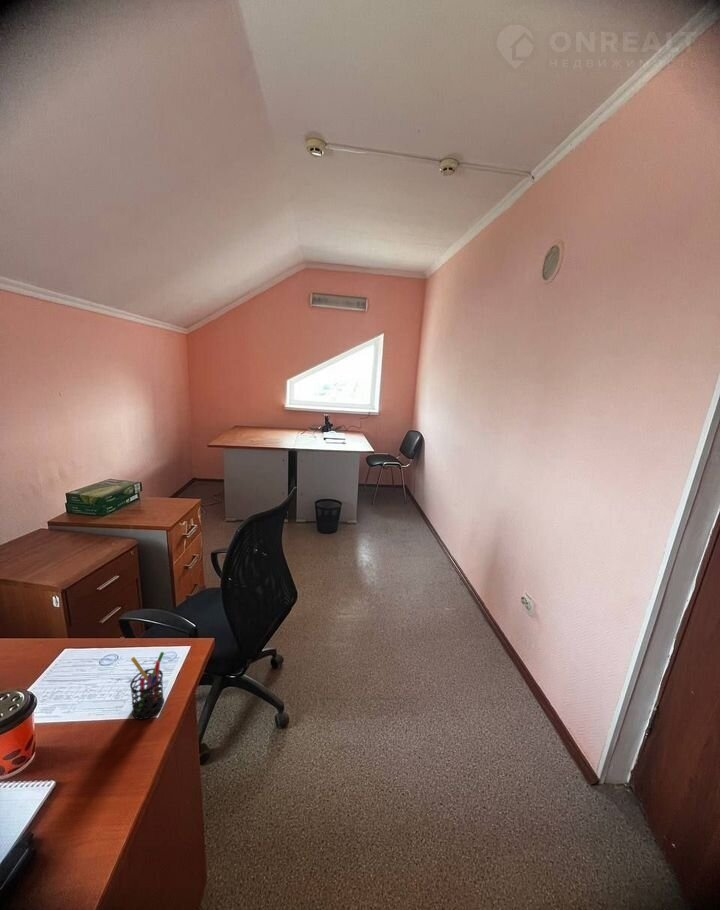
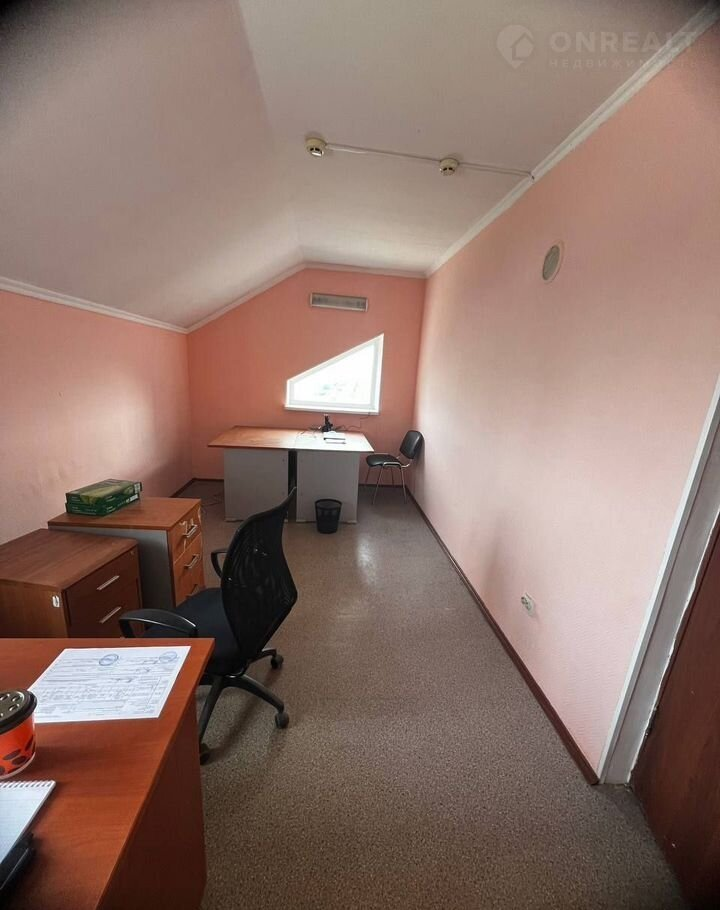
- pen holder (151, 680)
